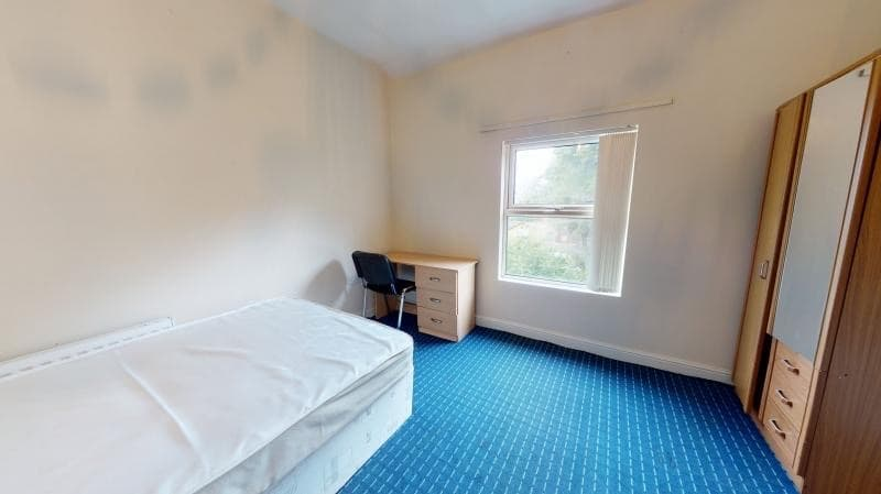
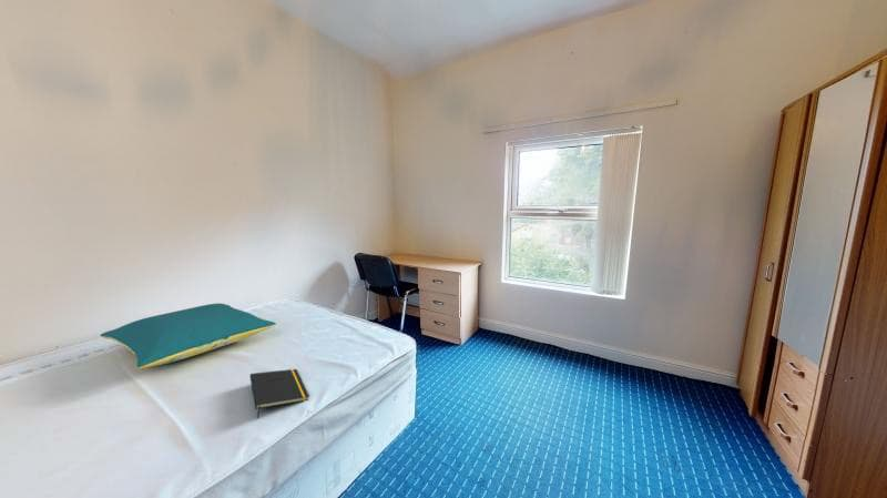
+ pillow (194, 328)
+ notepad (278, 386)
